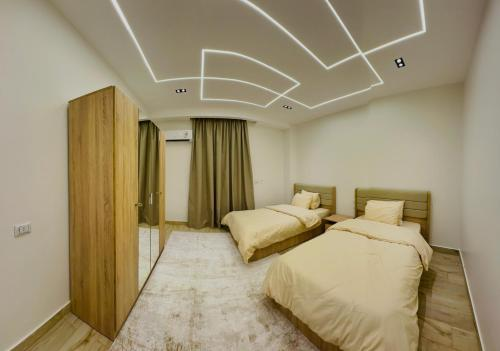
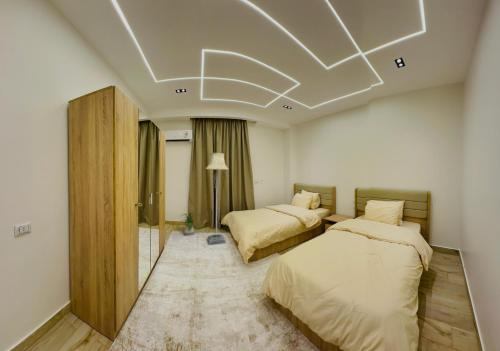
+ floor lamp (216, 197)
+ house plant (190, 221)
